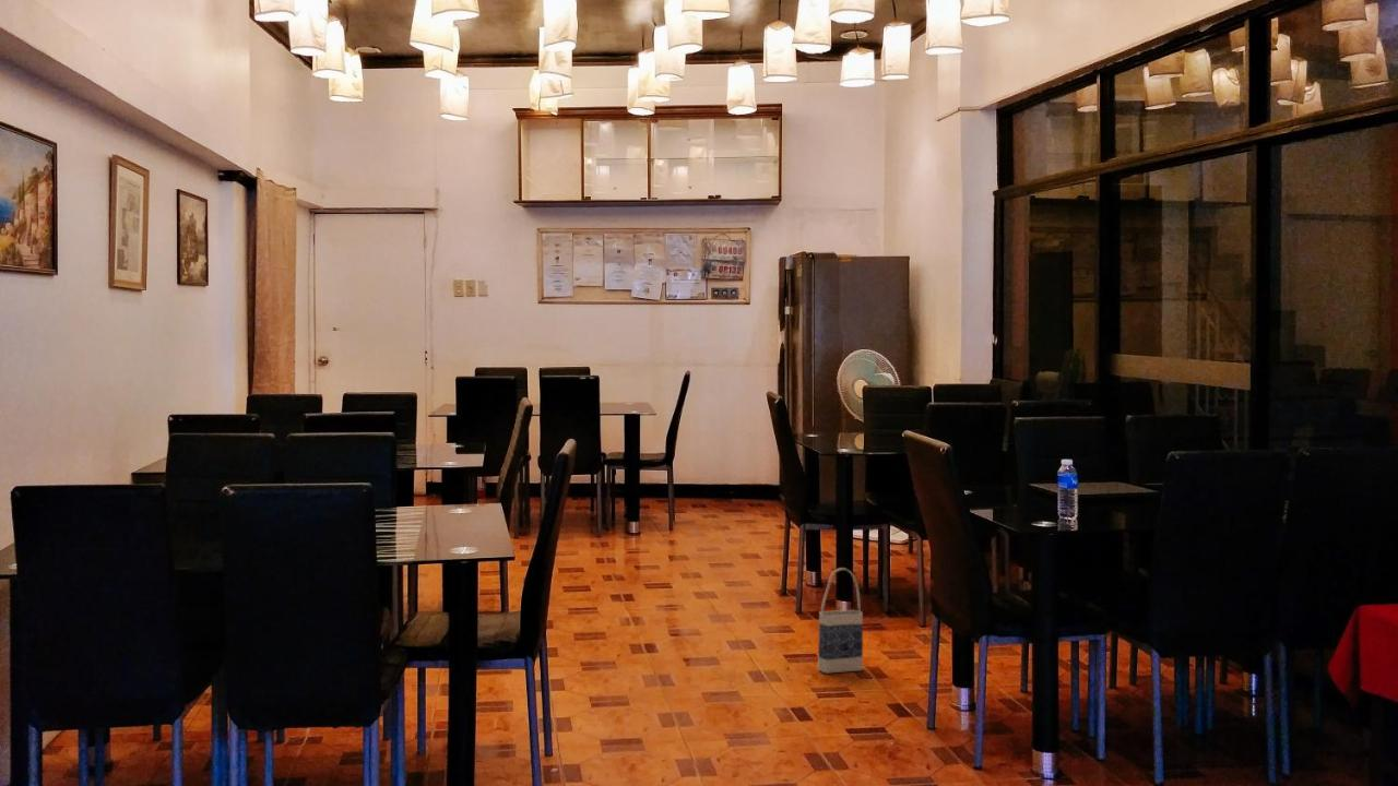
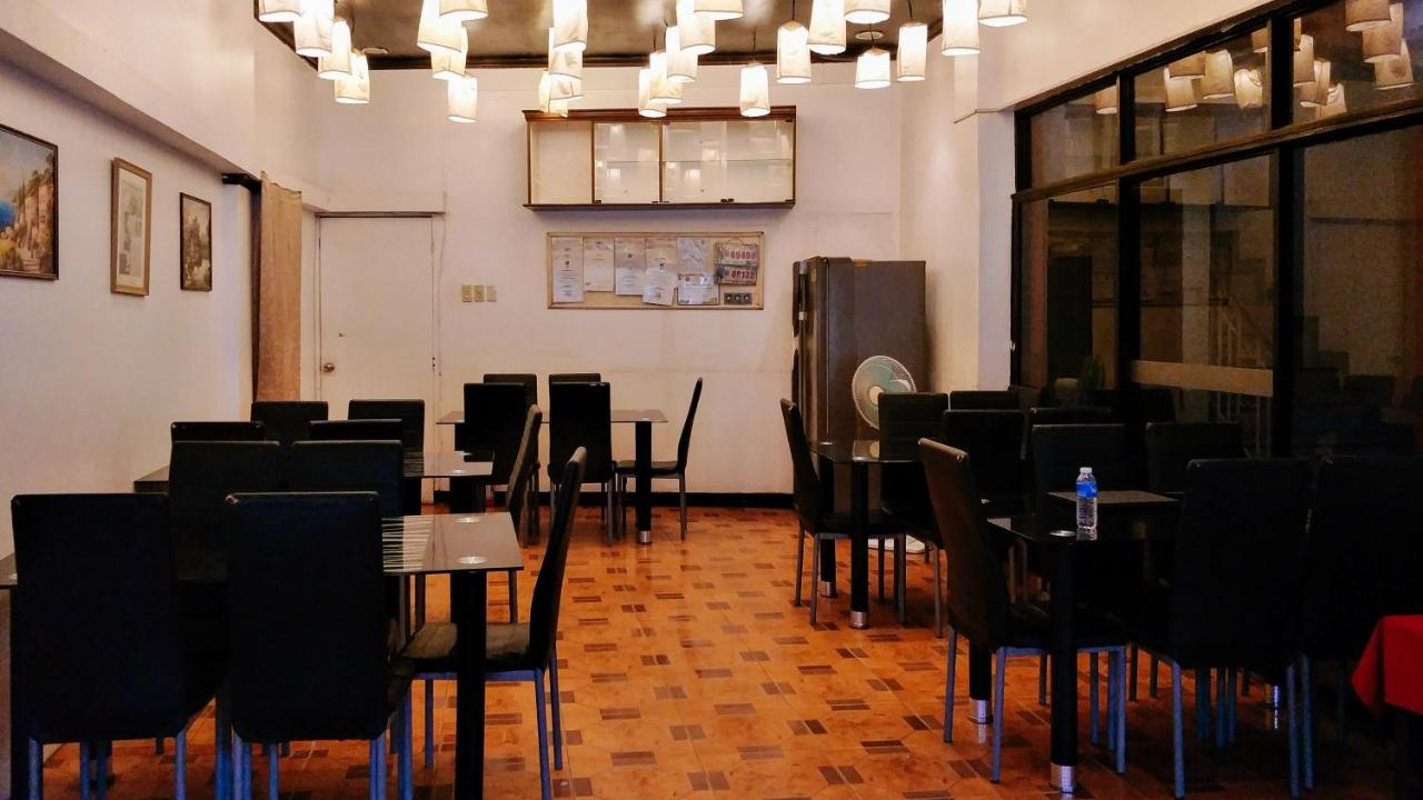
- bag (840, 618)
